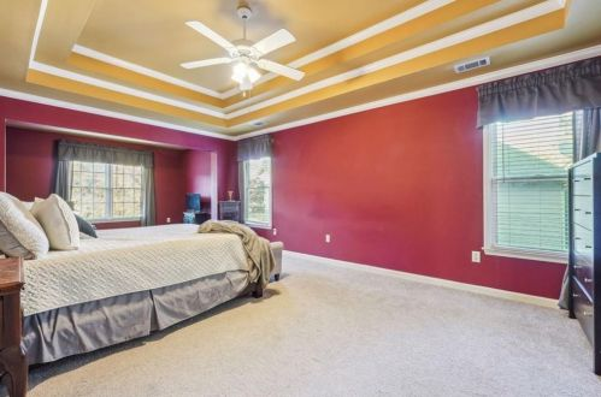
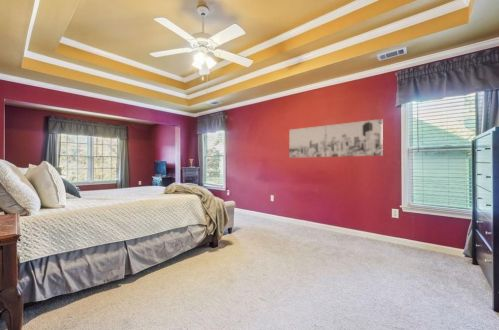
+ wall art (330, 141)
